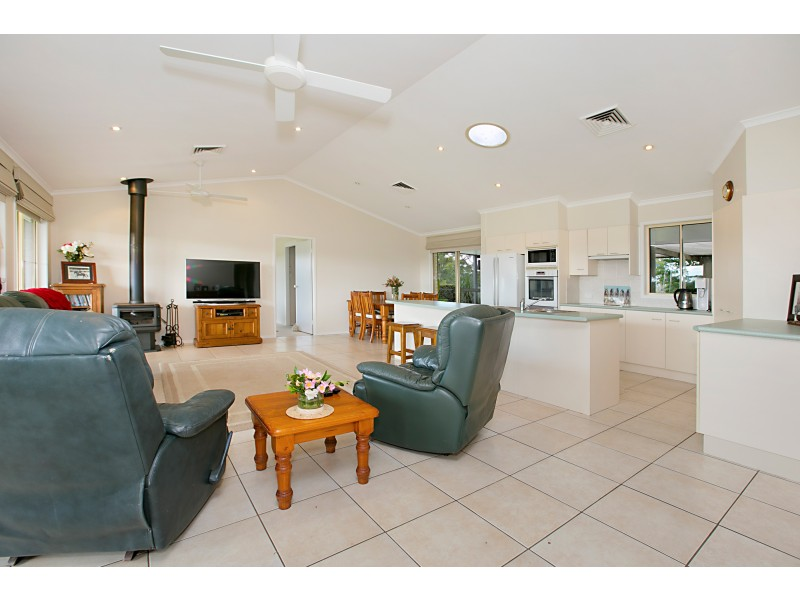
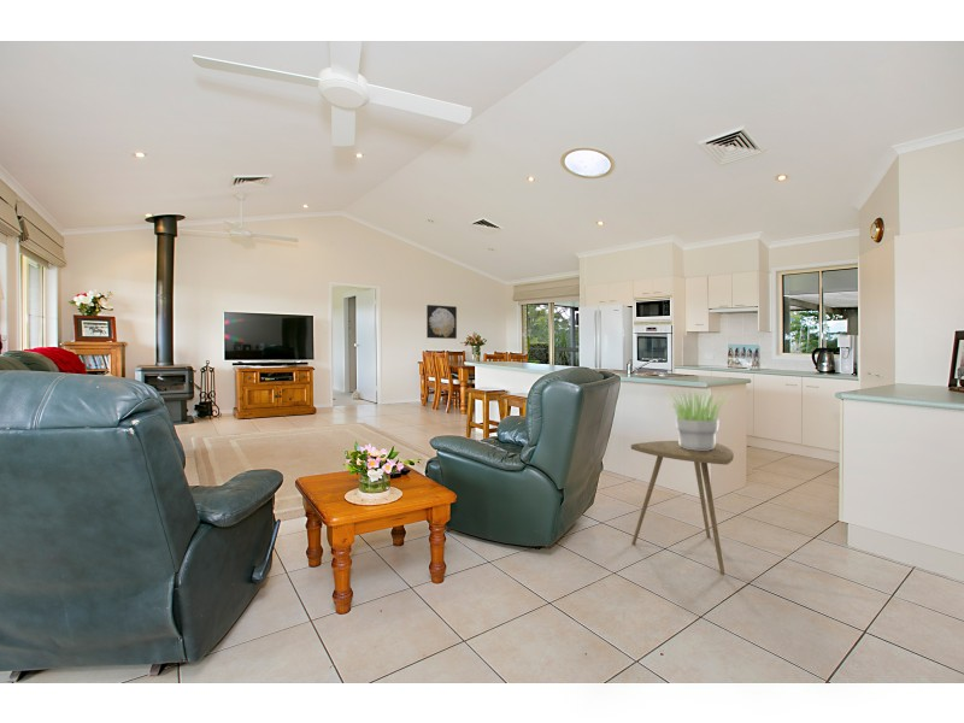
+ wall art (441, 322)
+ side table (700, 500)
+ potted plant (695, 419)
